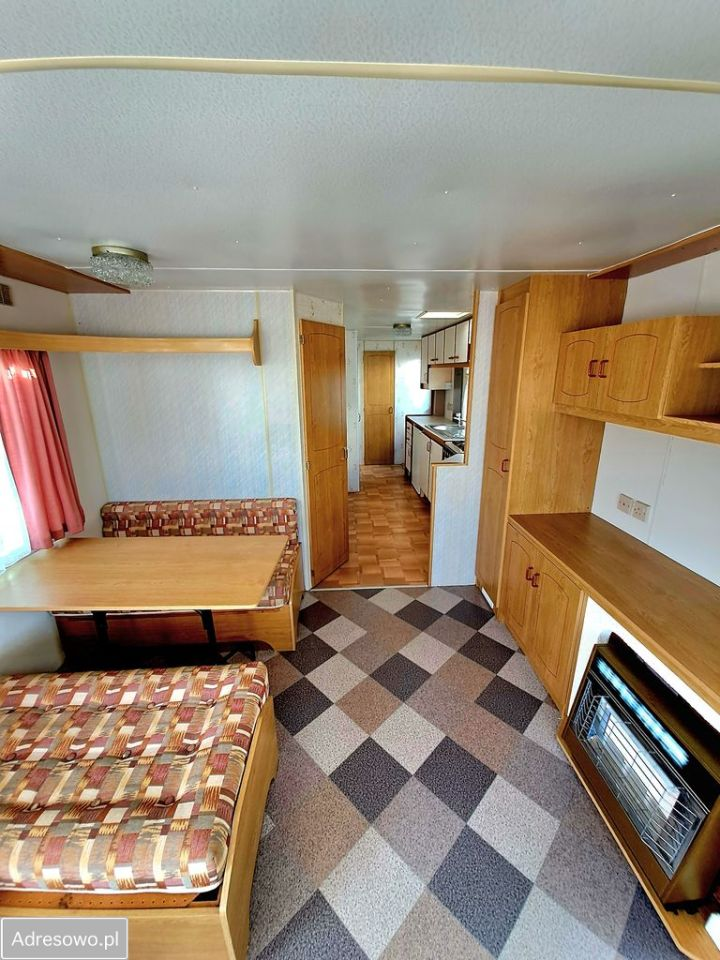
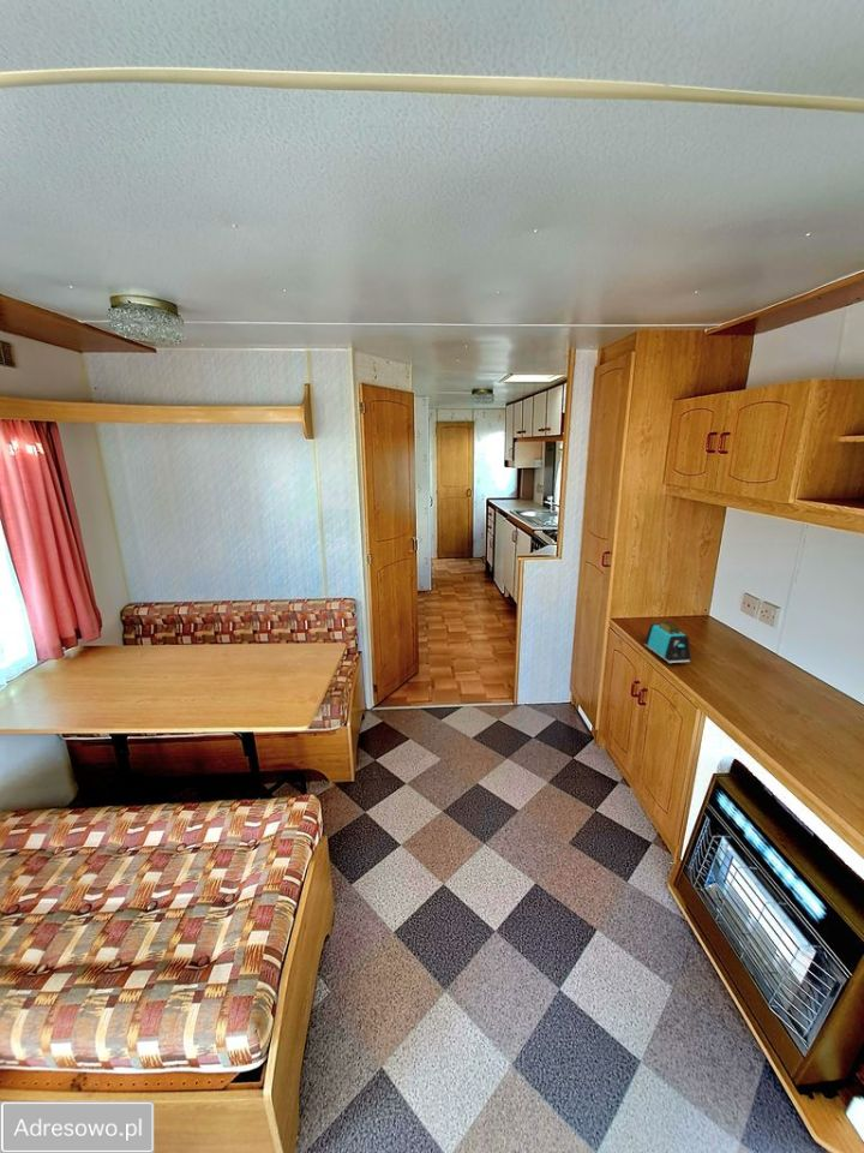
+ toaster (667, 639)
